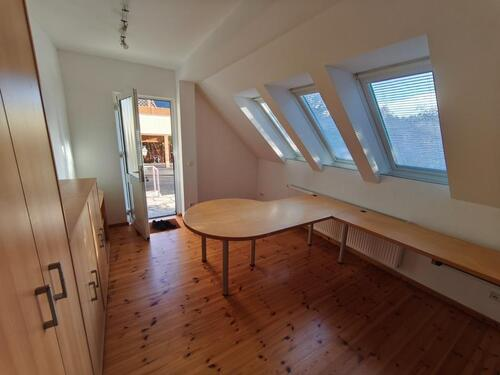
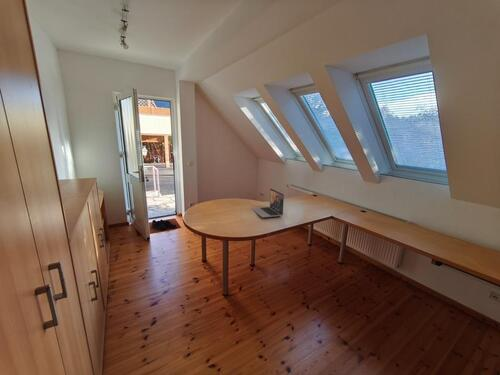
+ laptop (270, 202)
